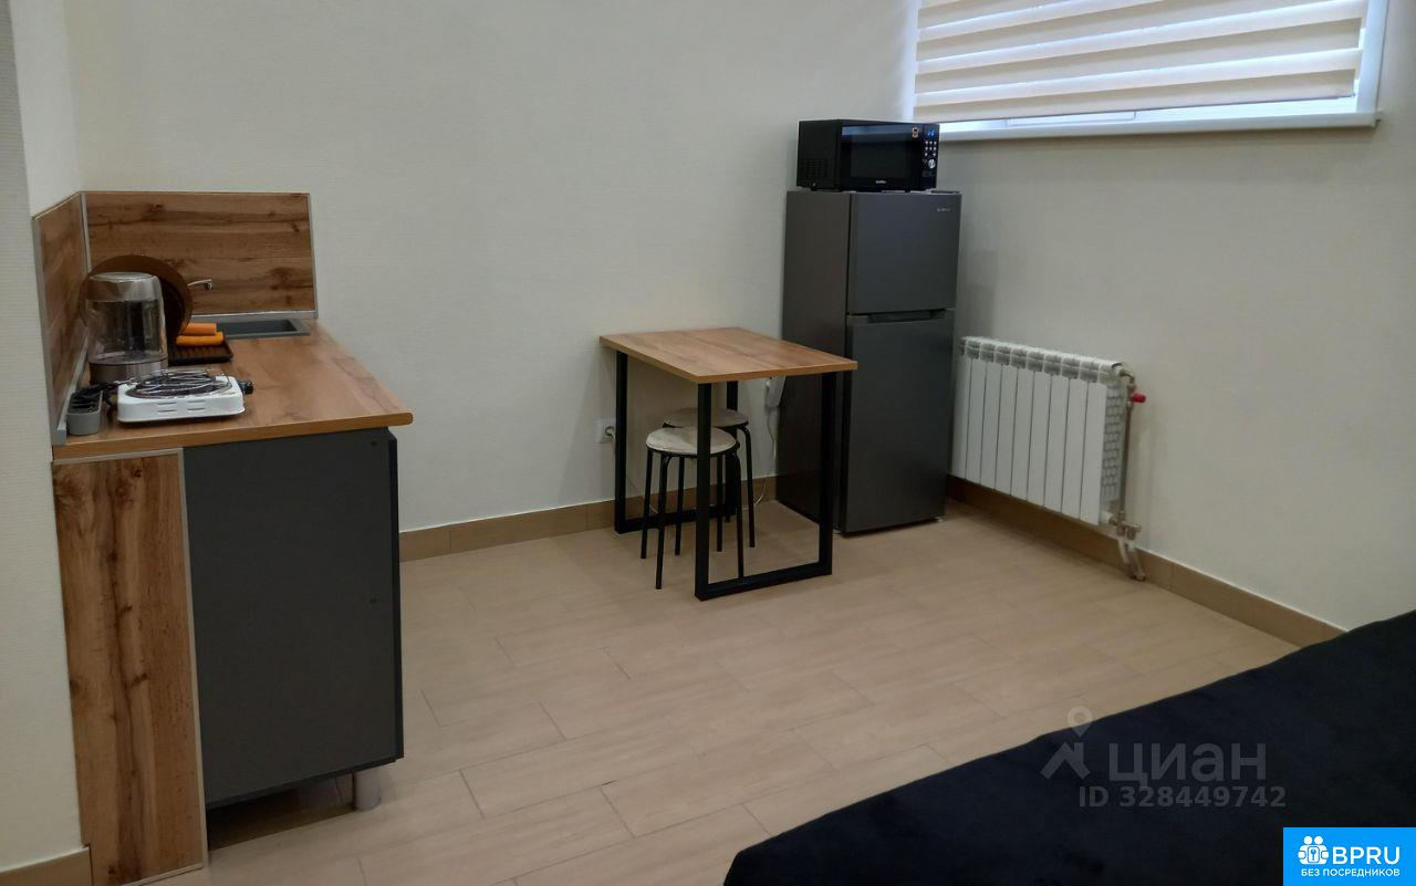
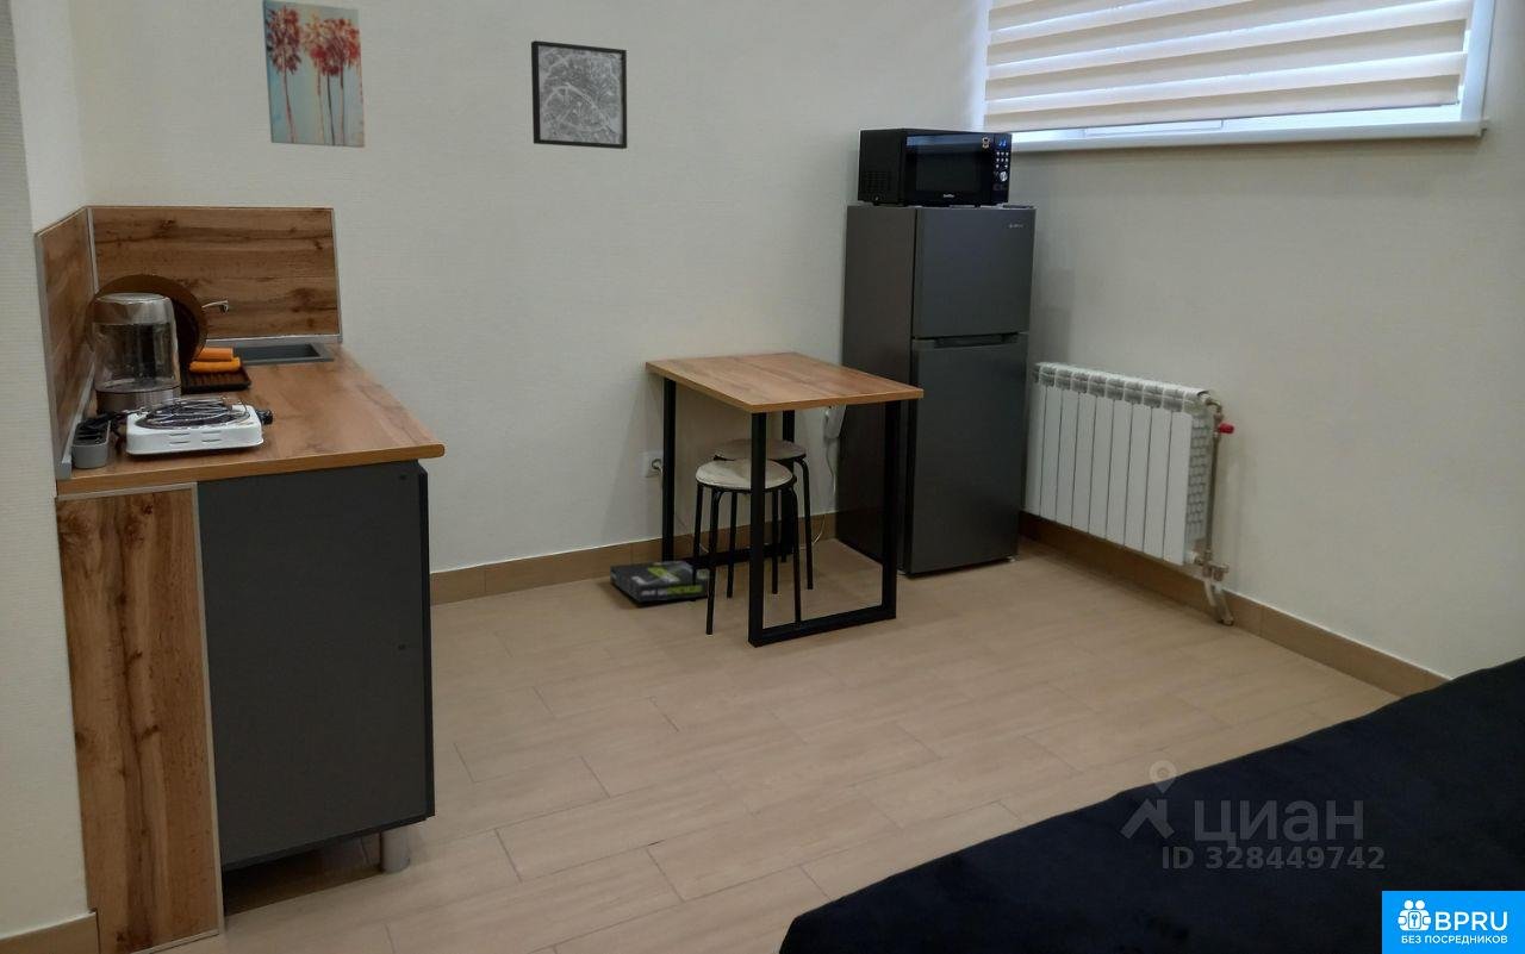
+ wall art (315, 75)
+ wall art (580, 96)
+ box (661, 580)
